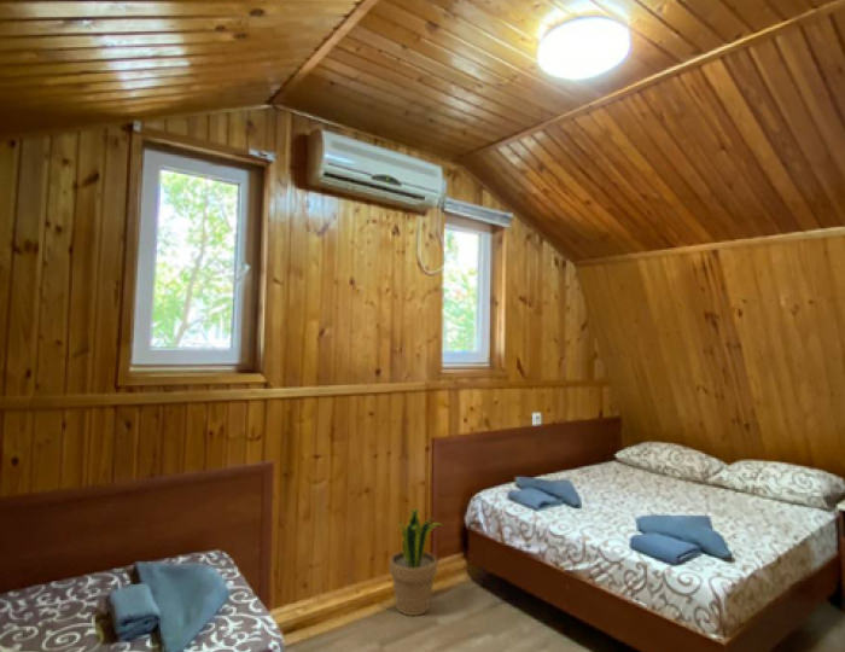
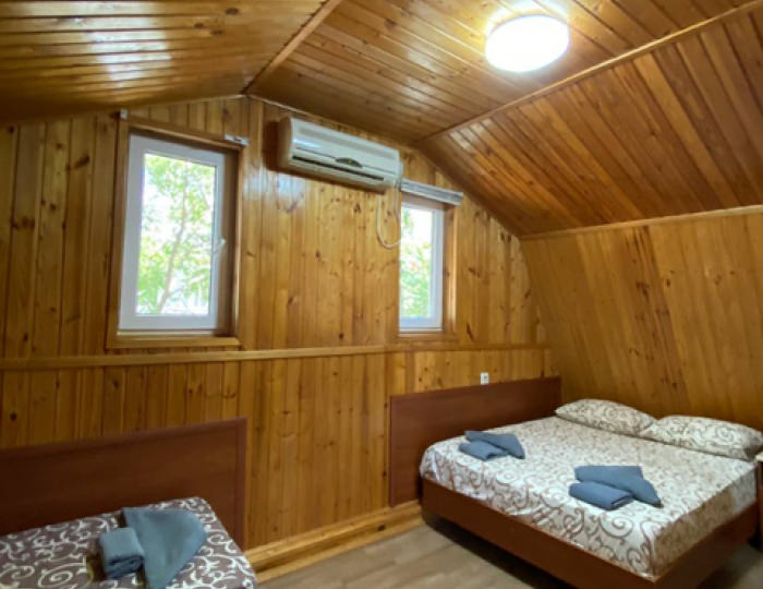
- potted plant (416, 558)
